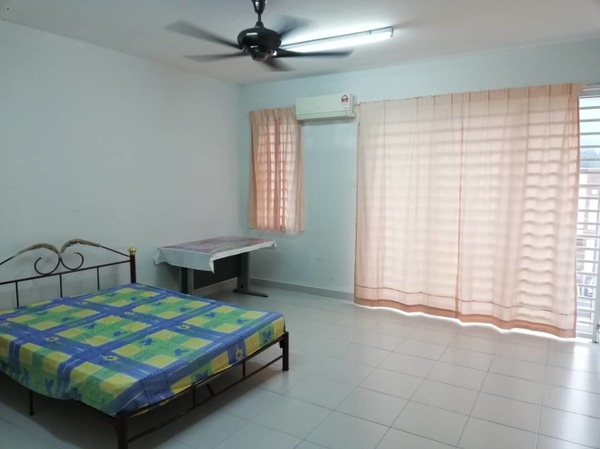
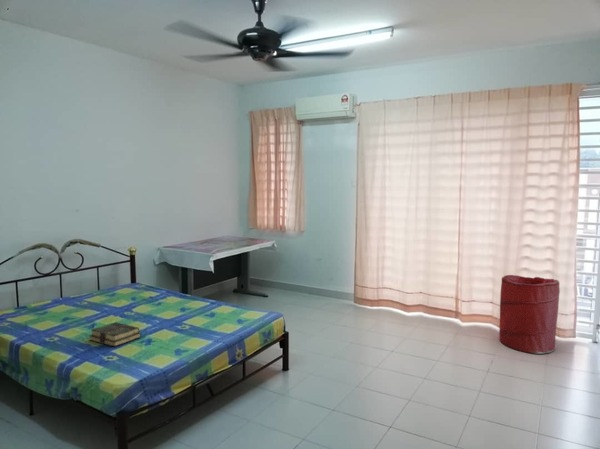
+ laundry hamper (528, 310)
+ book (115, 333)
